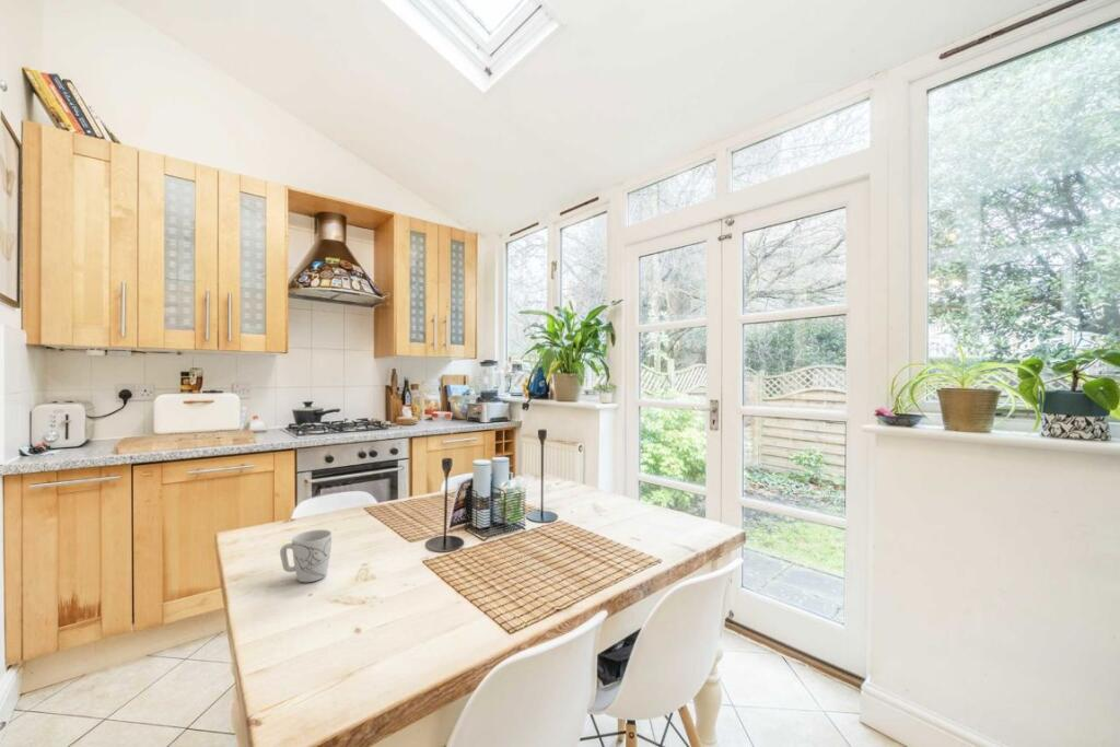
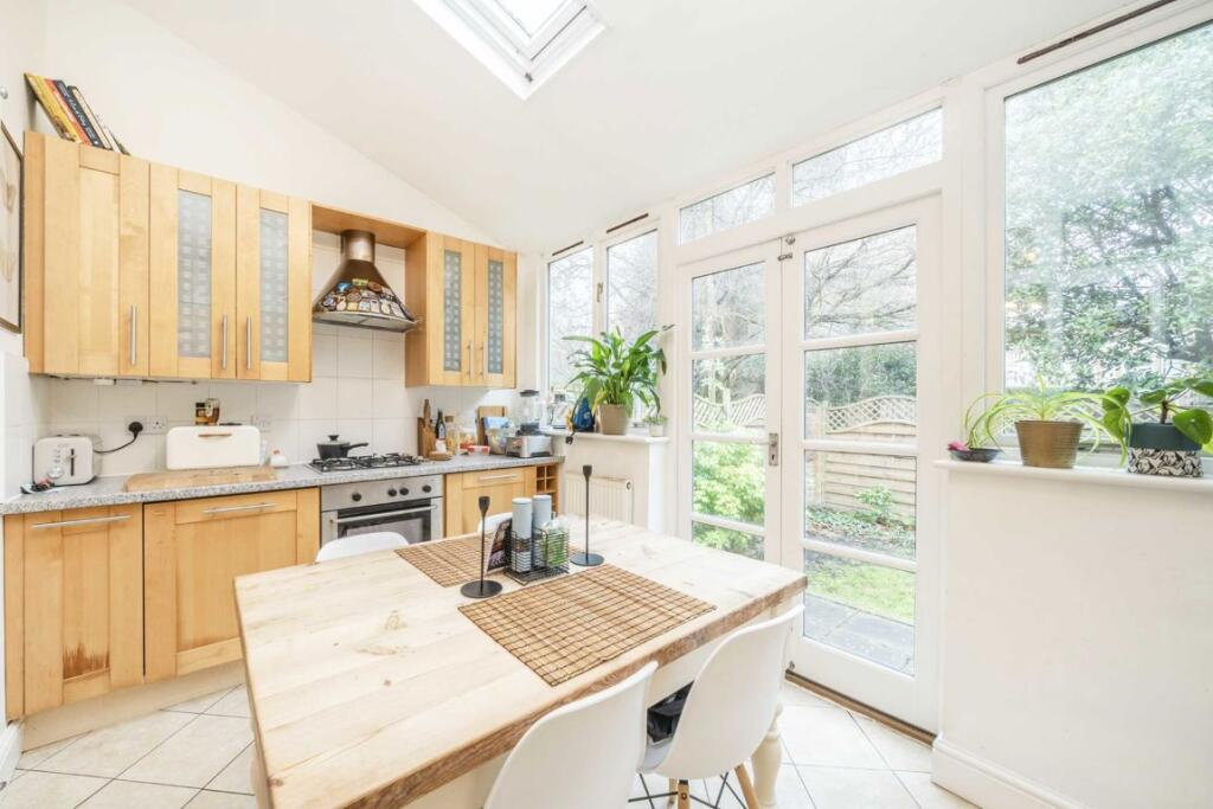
- mug (305, 556)
